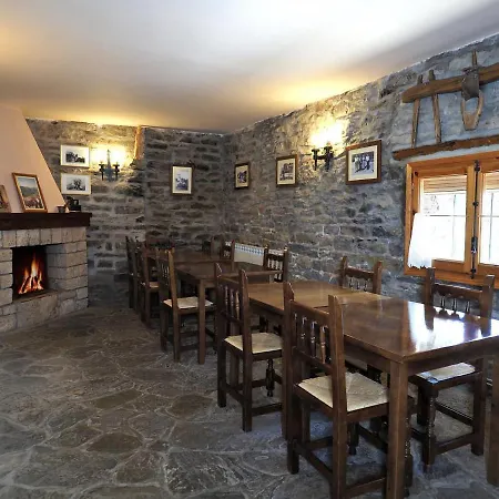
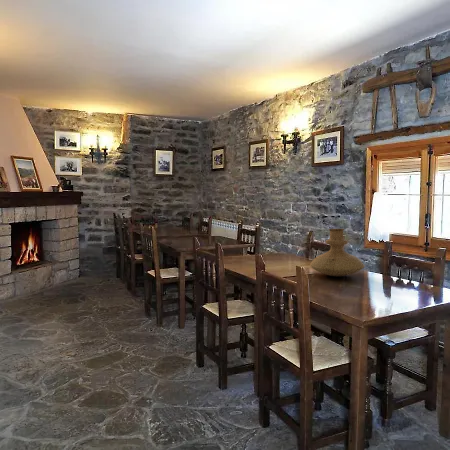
+ vase (337, 252)
